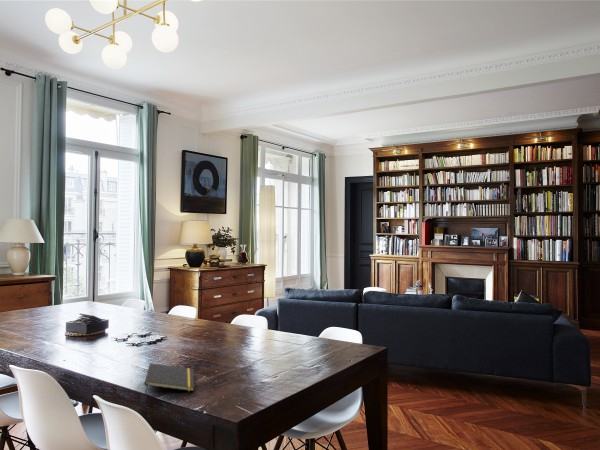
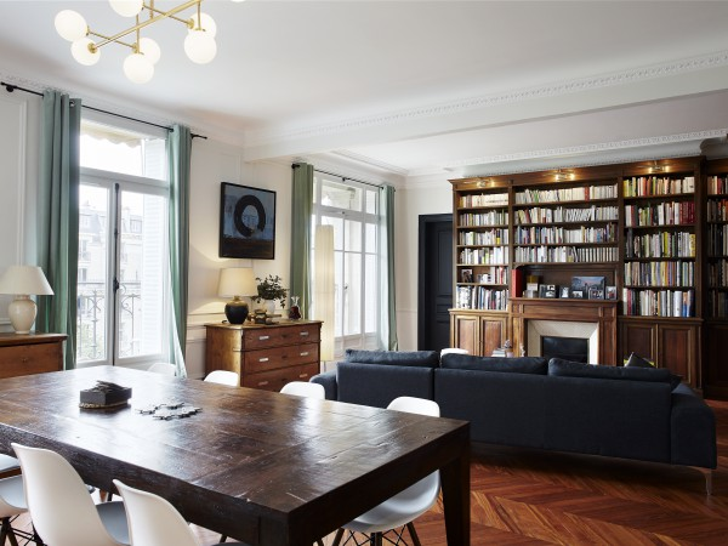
- notepad (170, 376)
